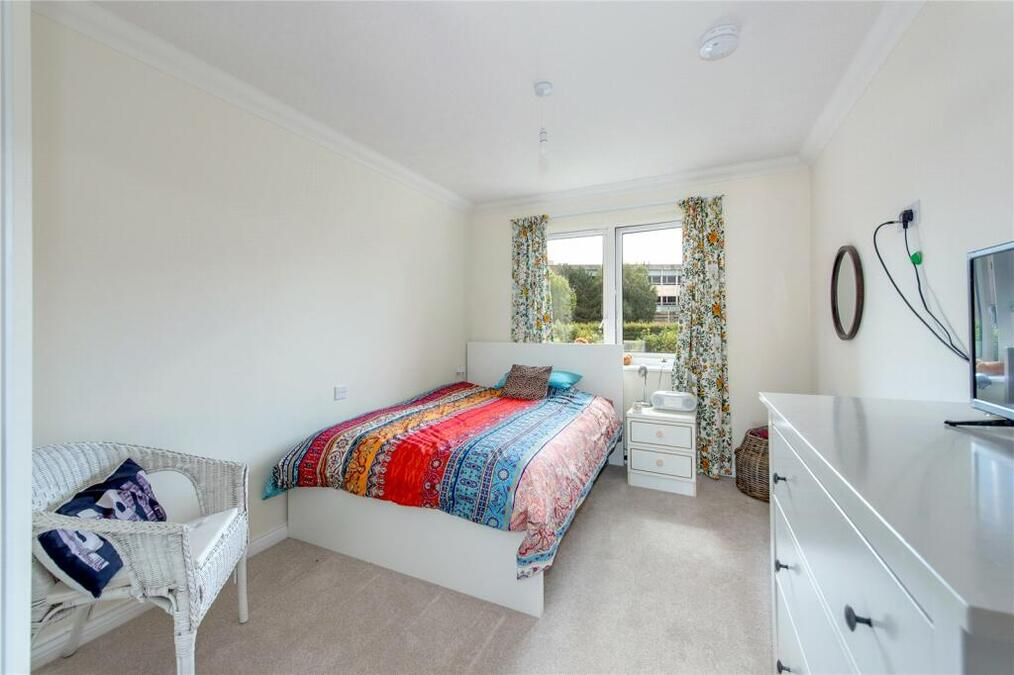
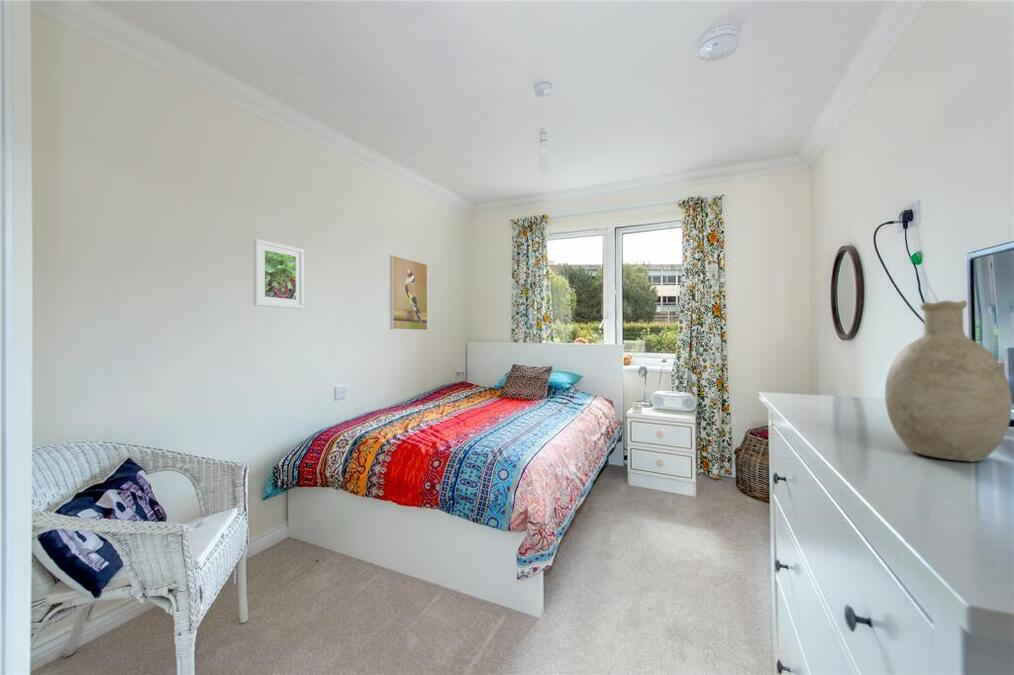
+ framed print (280, 275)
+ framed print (409, 294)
+ decorative vase (943, 377)
